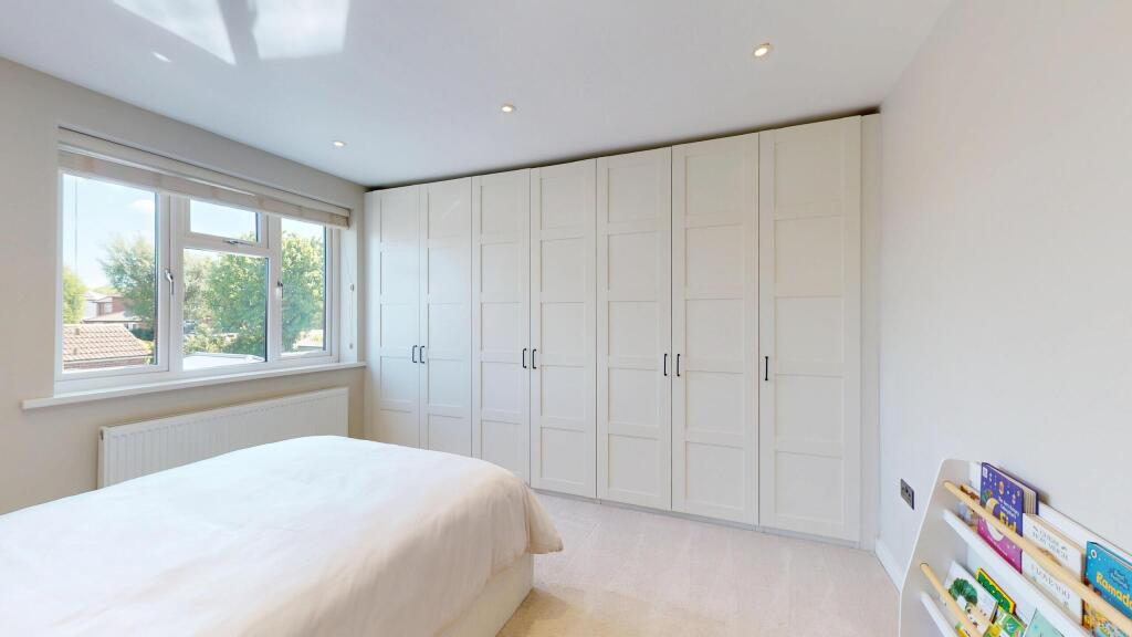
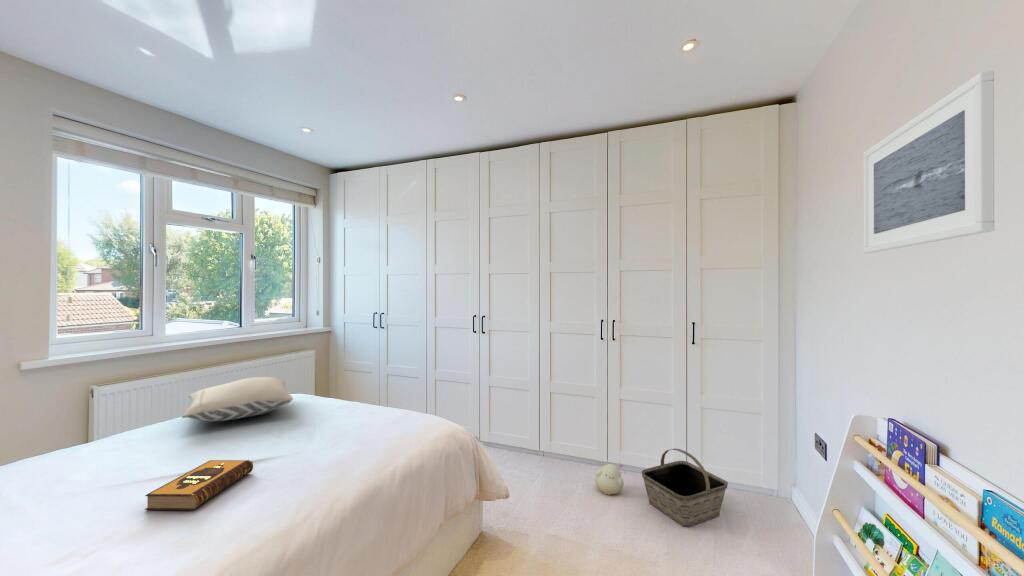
+ pillow (240, 398)
+ basket (683, 479)
+ hardback book (204, 482)
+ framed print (913, 182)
+ plush toy (610, 475)
